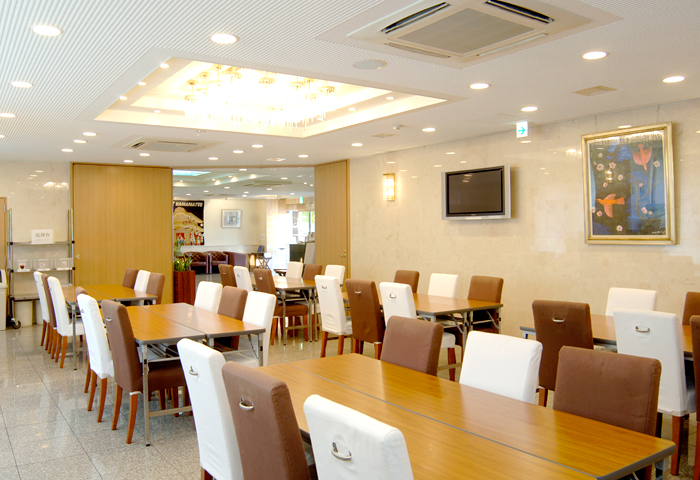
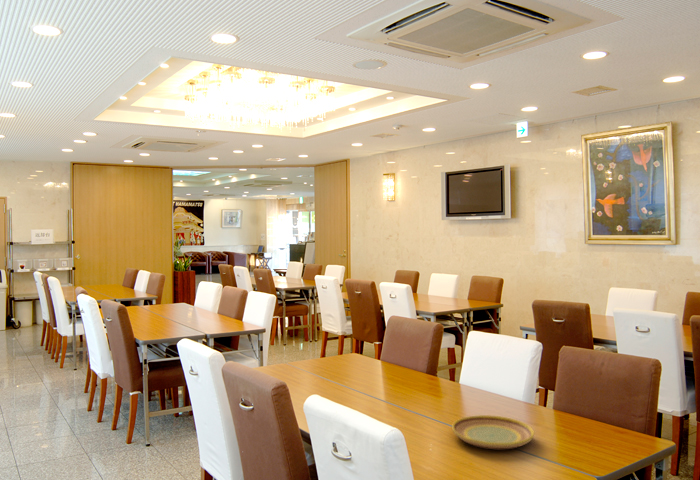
+ plate (492, 433)
